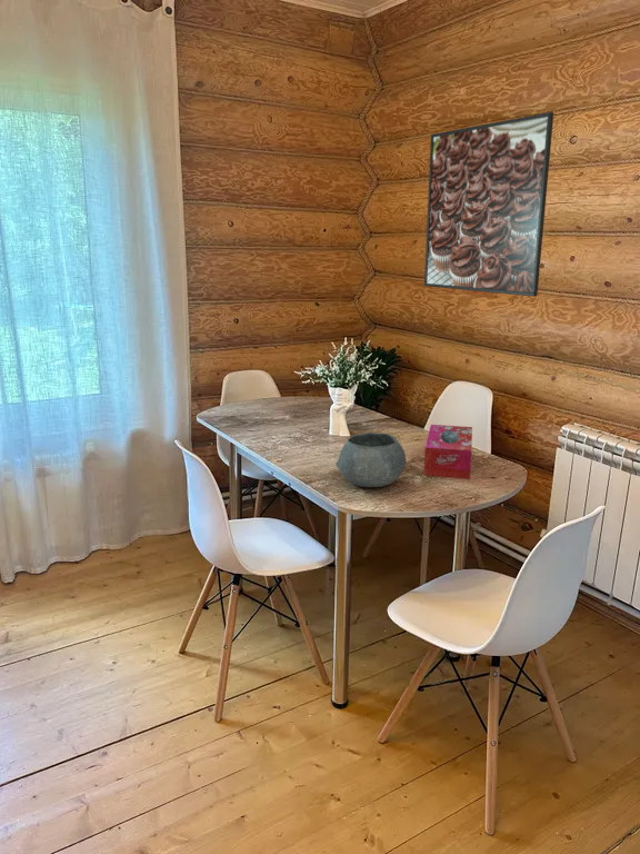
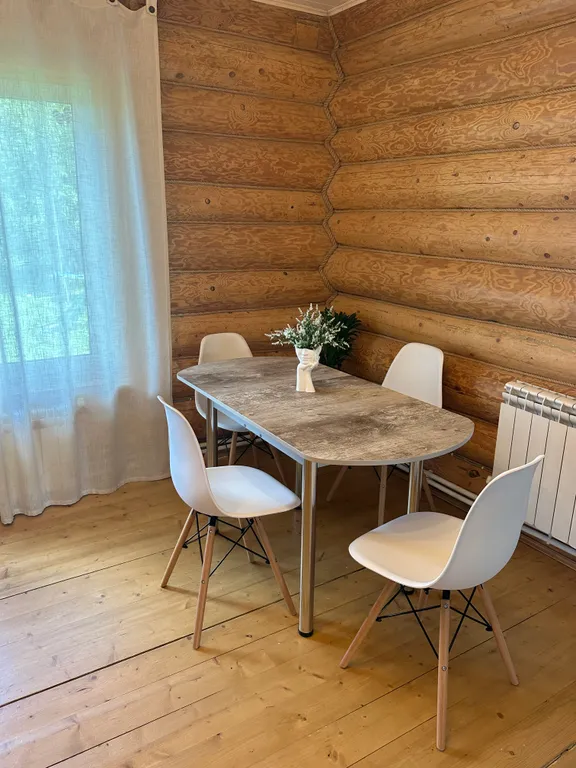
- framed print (480, 210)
- bowl (371, 460)
- tissue box (449, 449)
